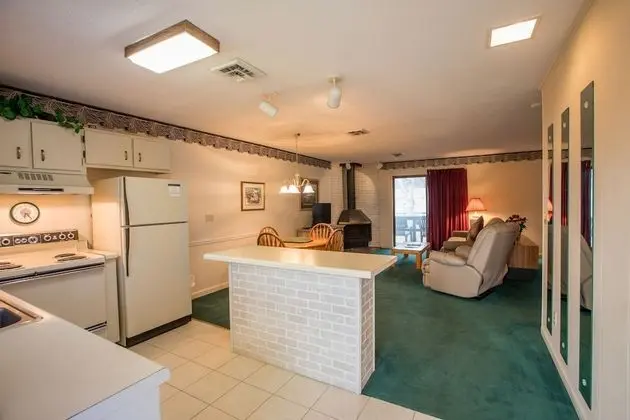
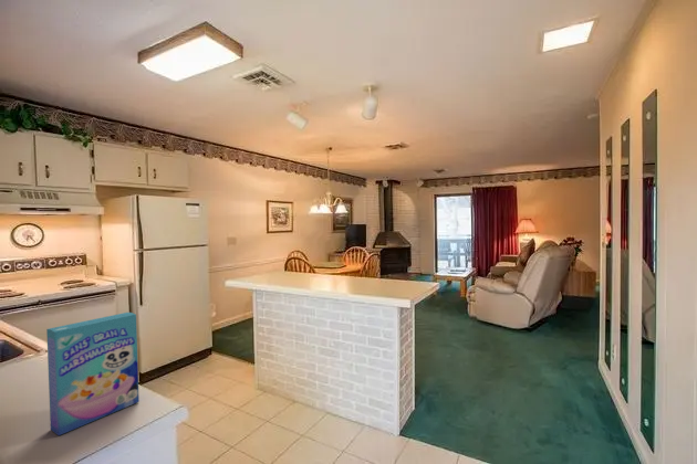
+ cereal box (95, 367)
